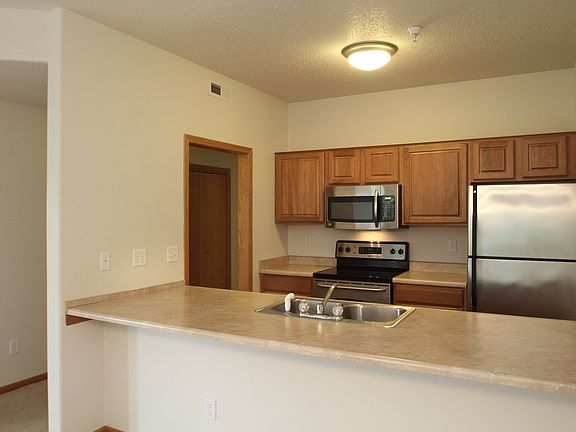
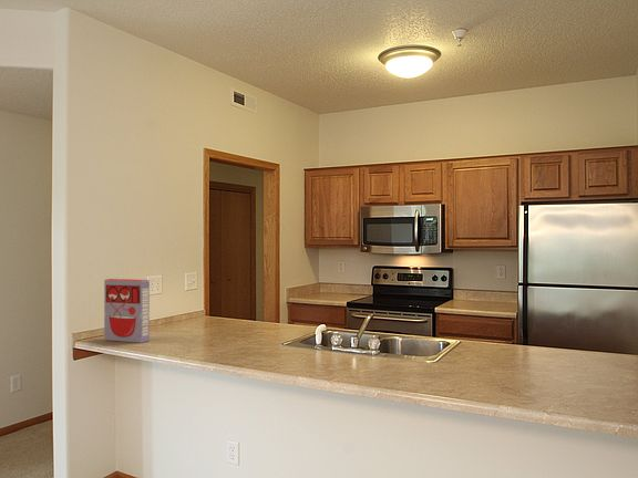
+ cereal box (126, 309)
